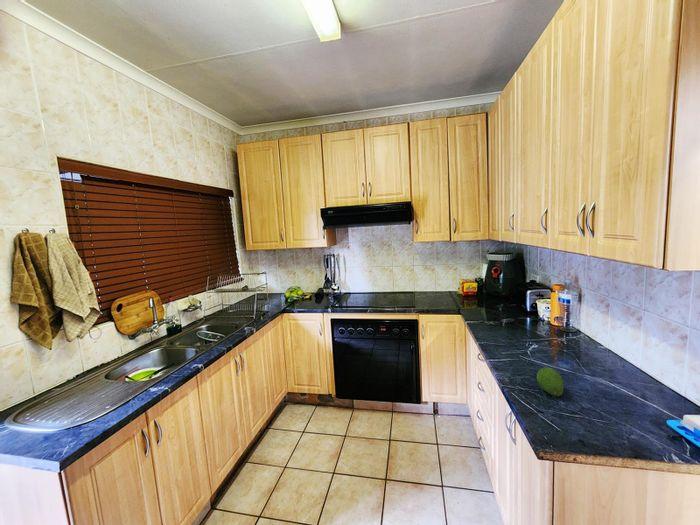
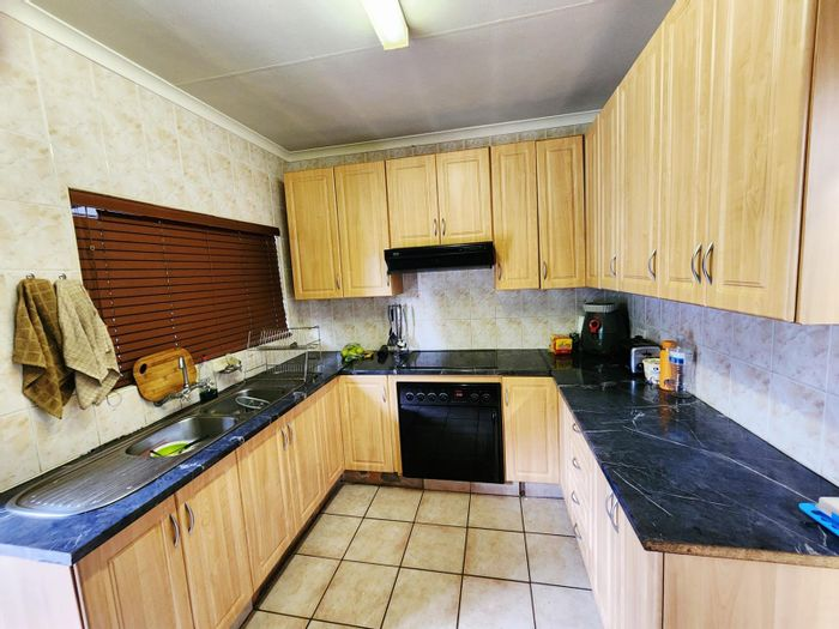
- fruit (551, 381)
